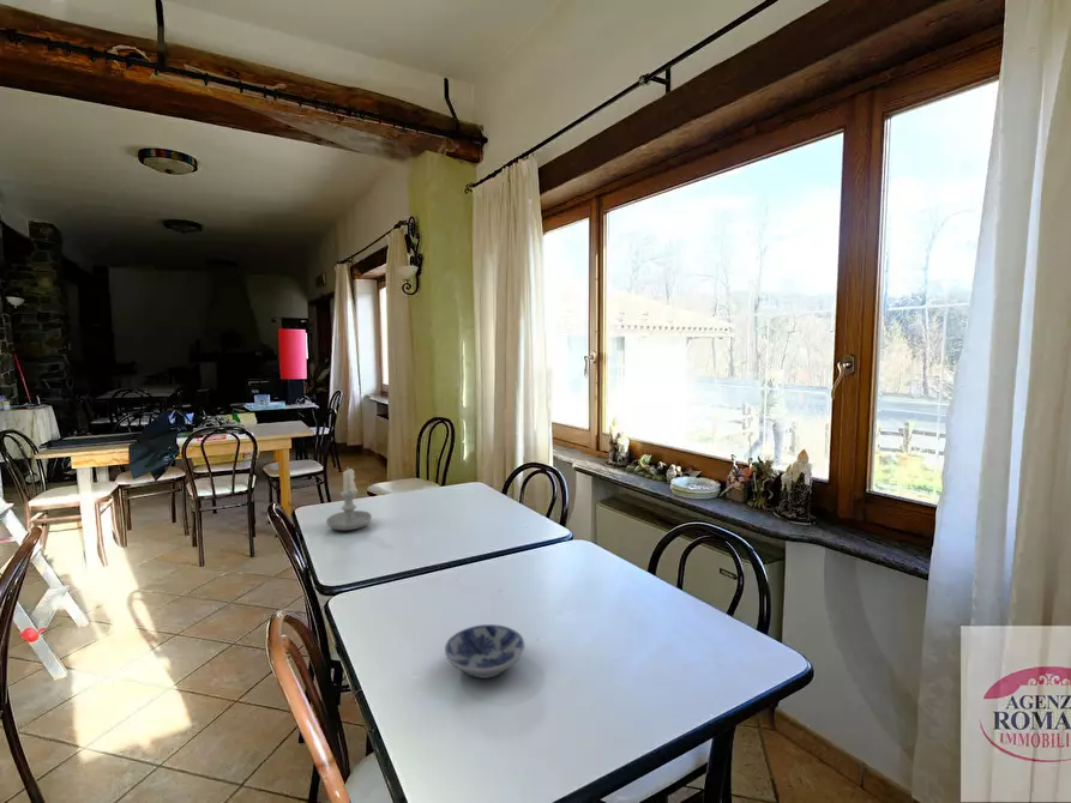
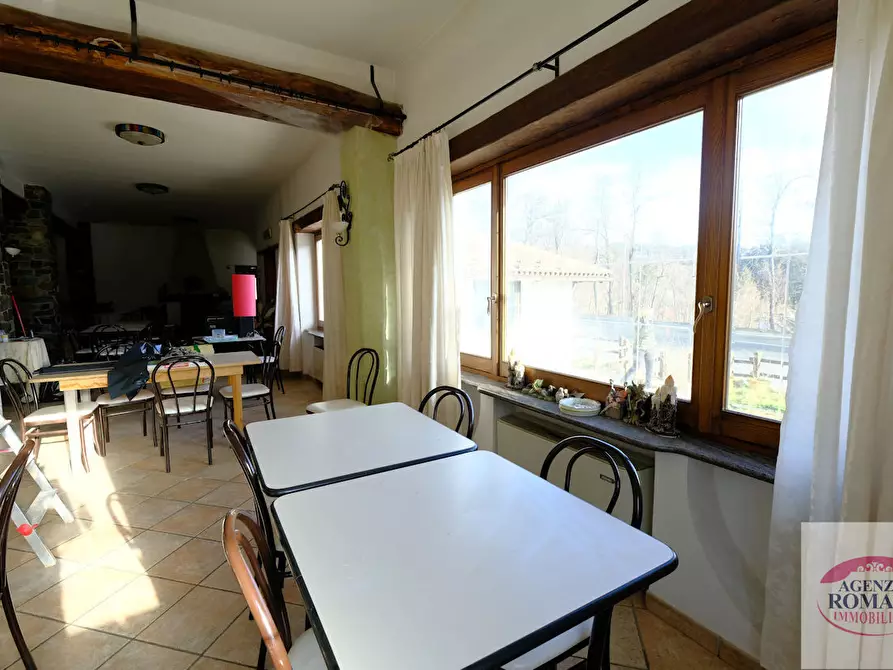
- candle (348, 496)
- bowl (485, 653)
